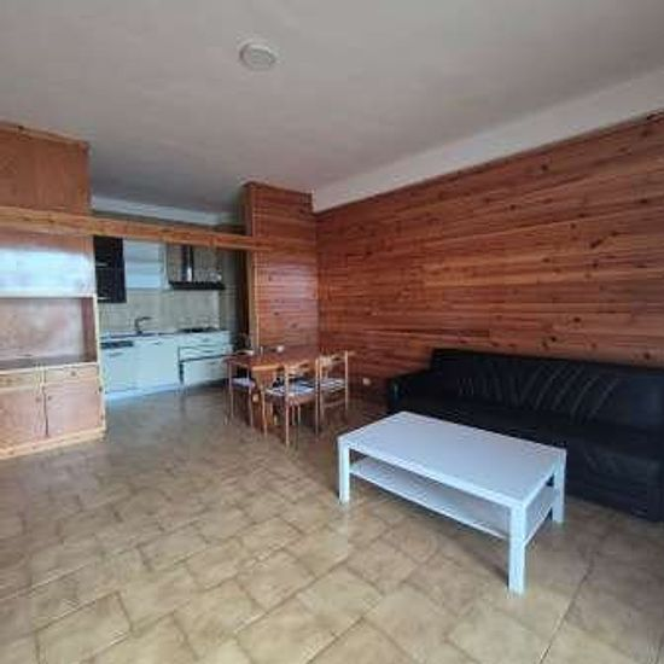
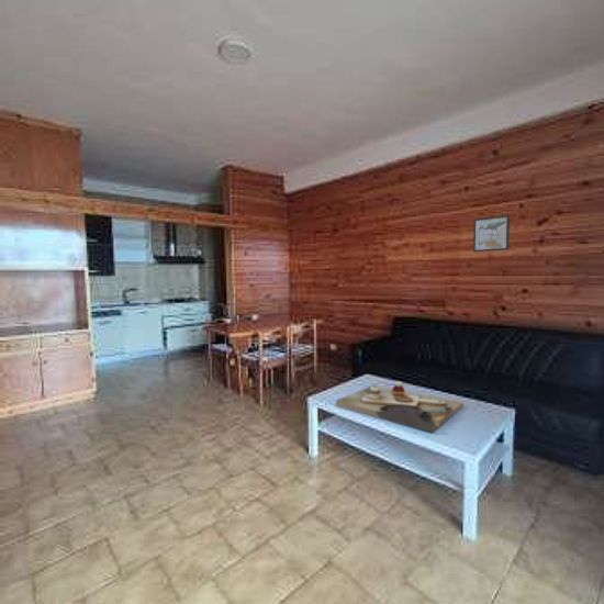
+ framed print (490, 234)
+ decorative tray (399, 395)
